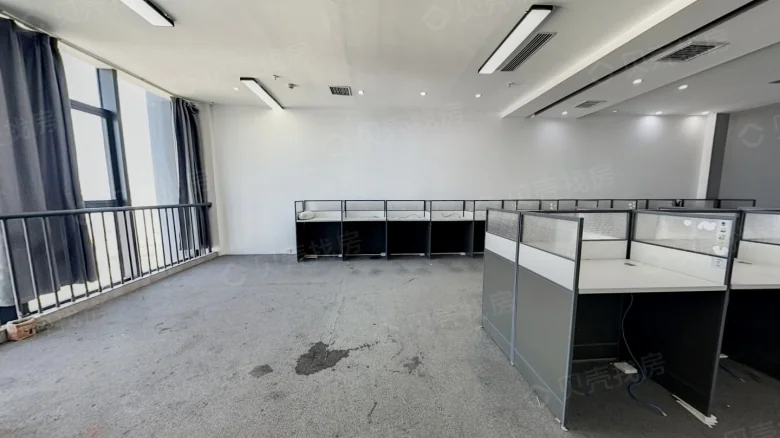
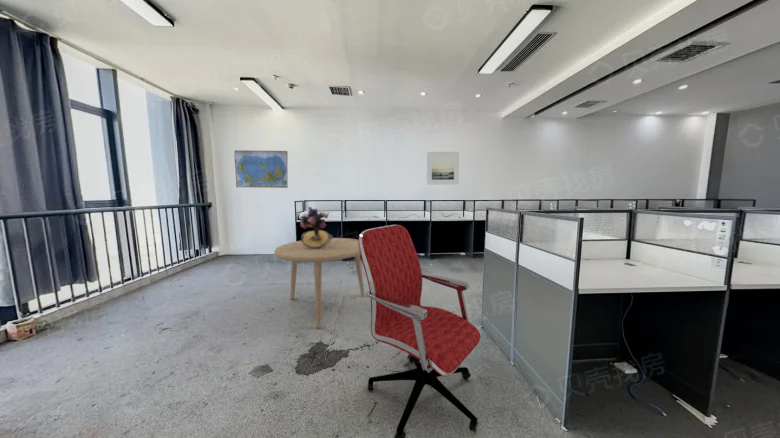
+ dining table (320, 276)
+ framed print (442, 168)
+ office chair (423, 317)
+ bouquet (315, 226)
+ world map (261, 169)
